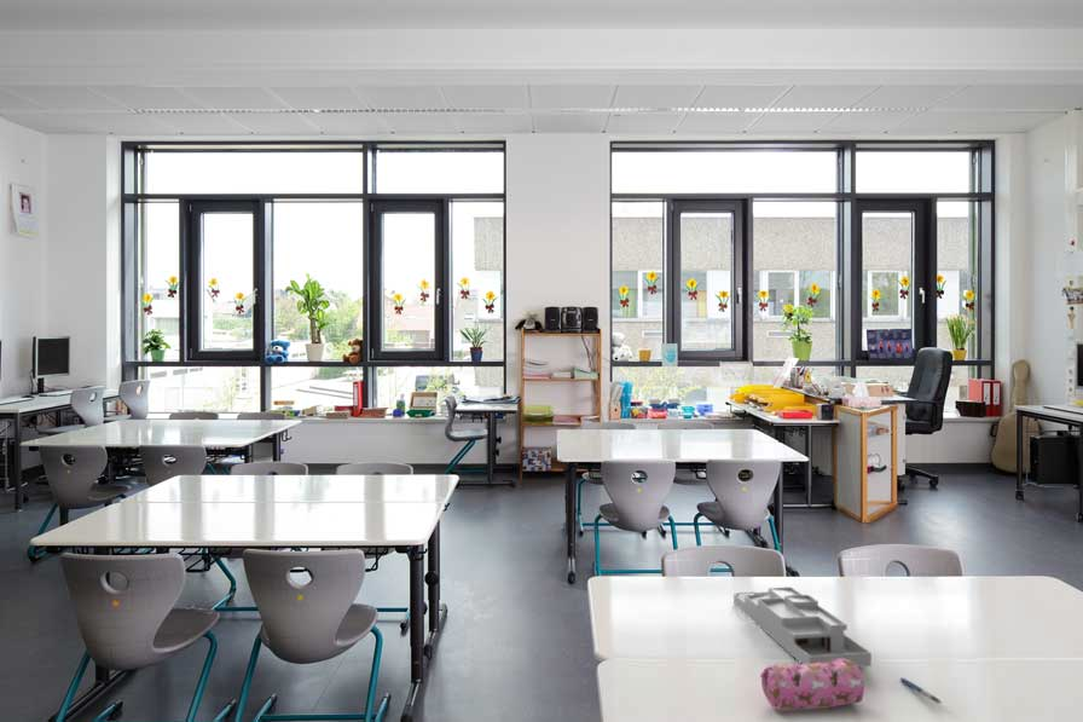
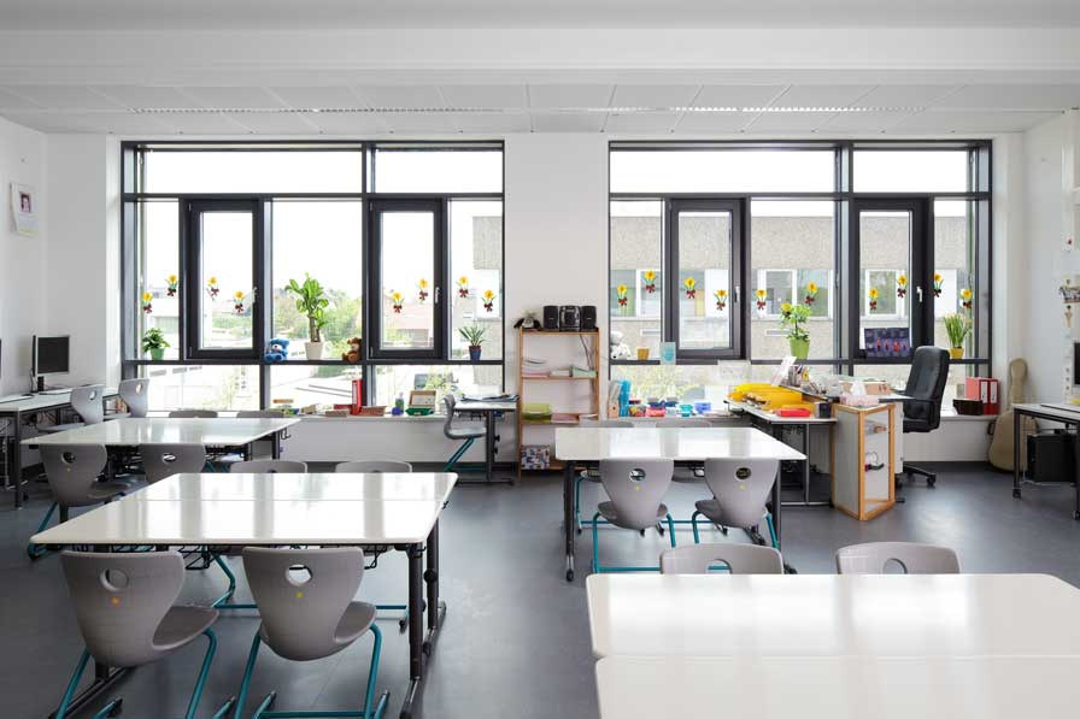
- pen (920, 689)
- pencil case (811, 683)
- desk organizer (794, 616)
